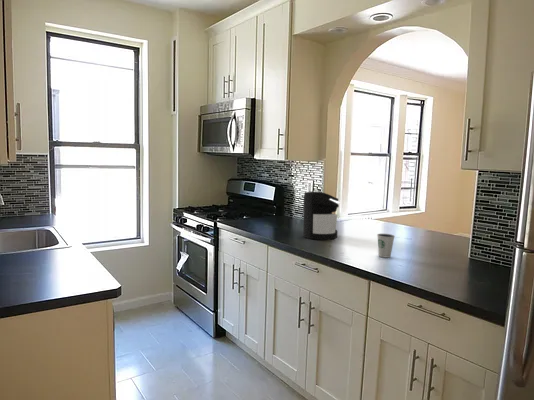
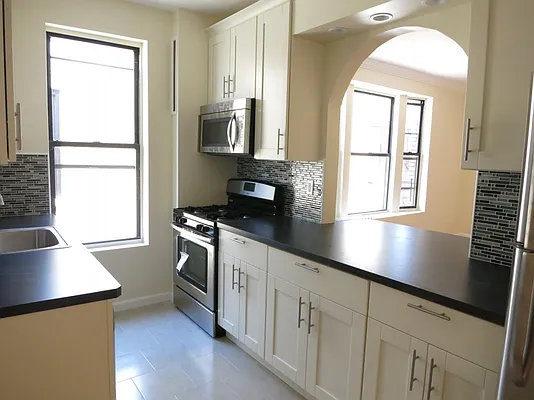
- coffee maker (322, 214)
- dixie cup (385, 245)
